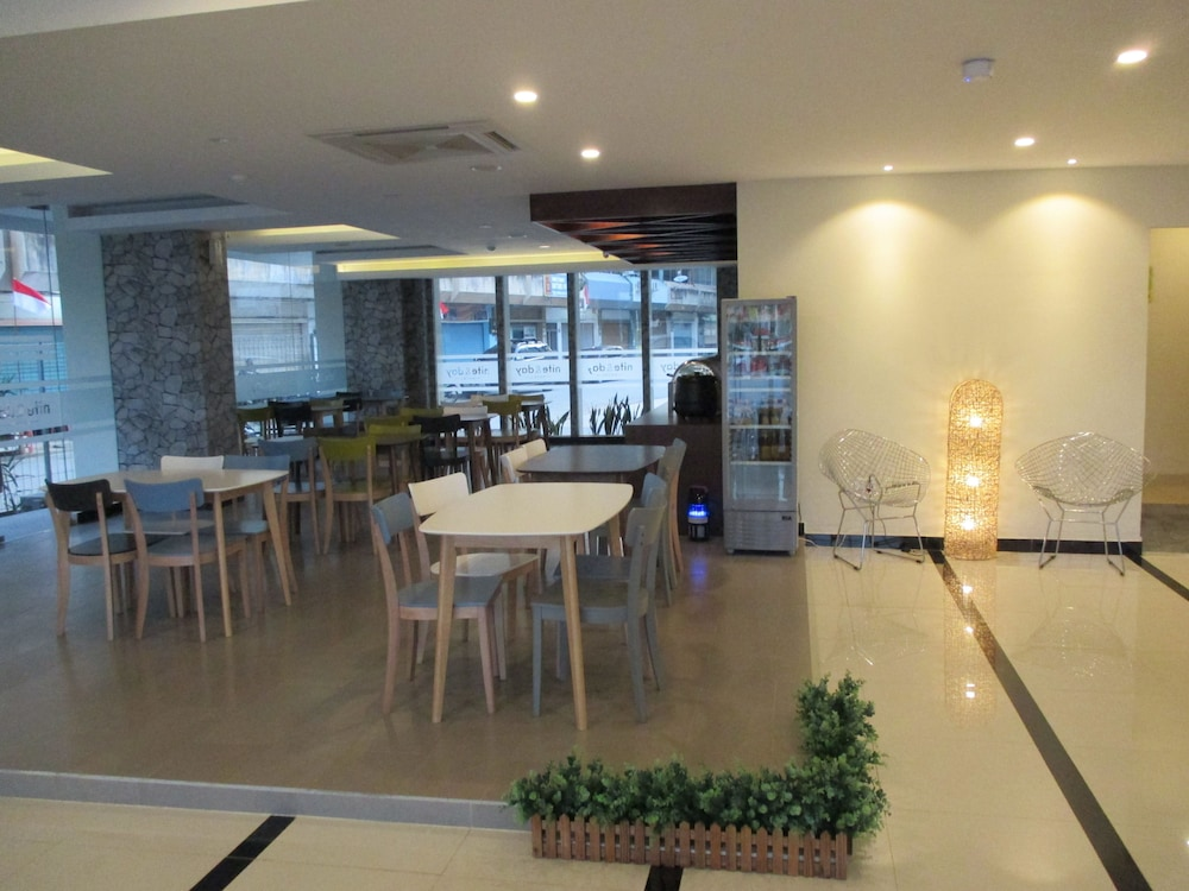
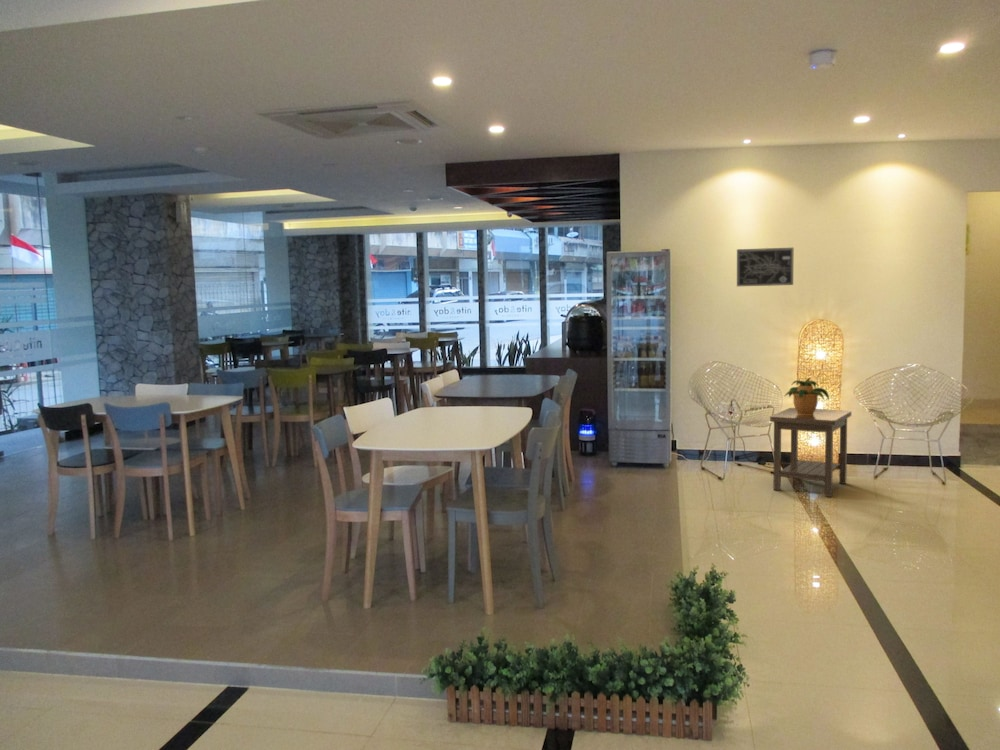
+ wall art (764, 267)
+ side table (810, 461)
+ potted plant (804, 395)
